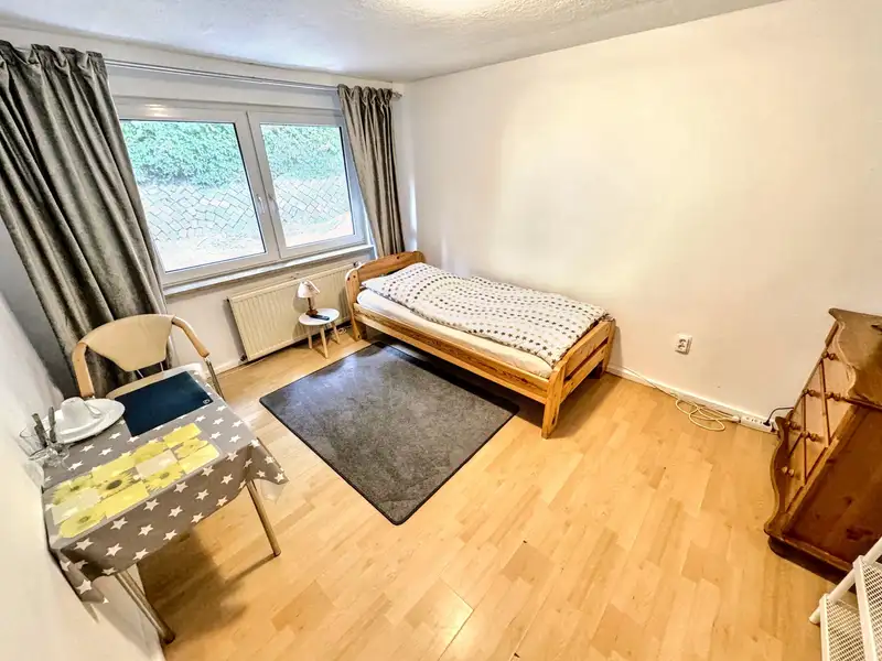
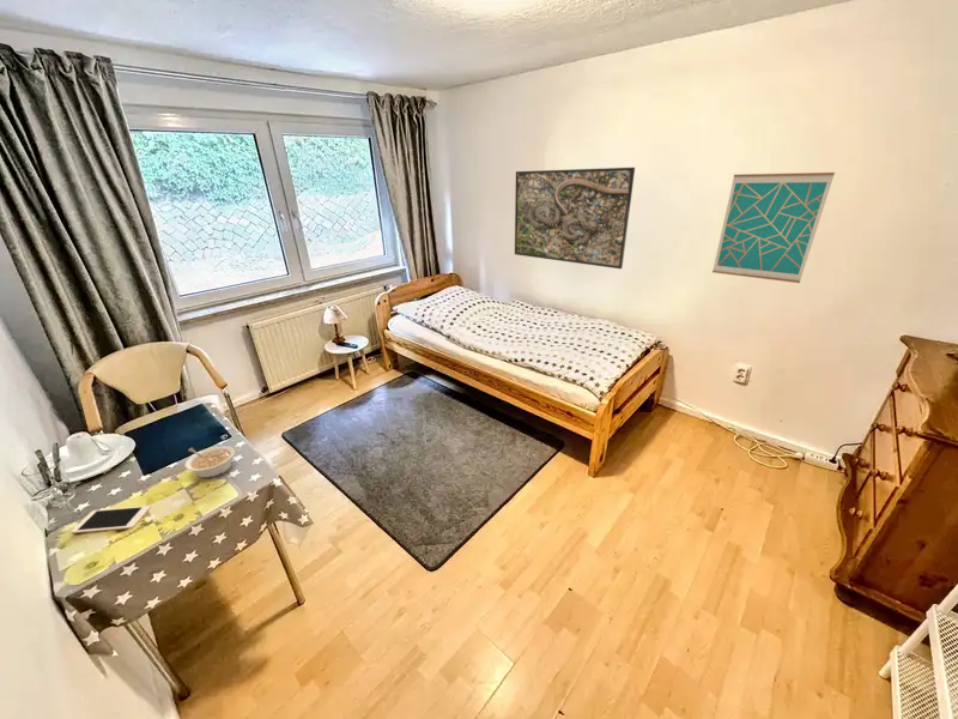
+ legume (210, 463)
+ cell phone (111, 519)
+ wall art (766, 228)
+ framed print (565, 217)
